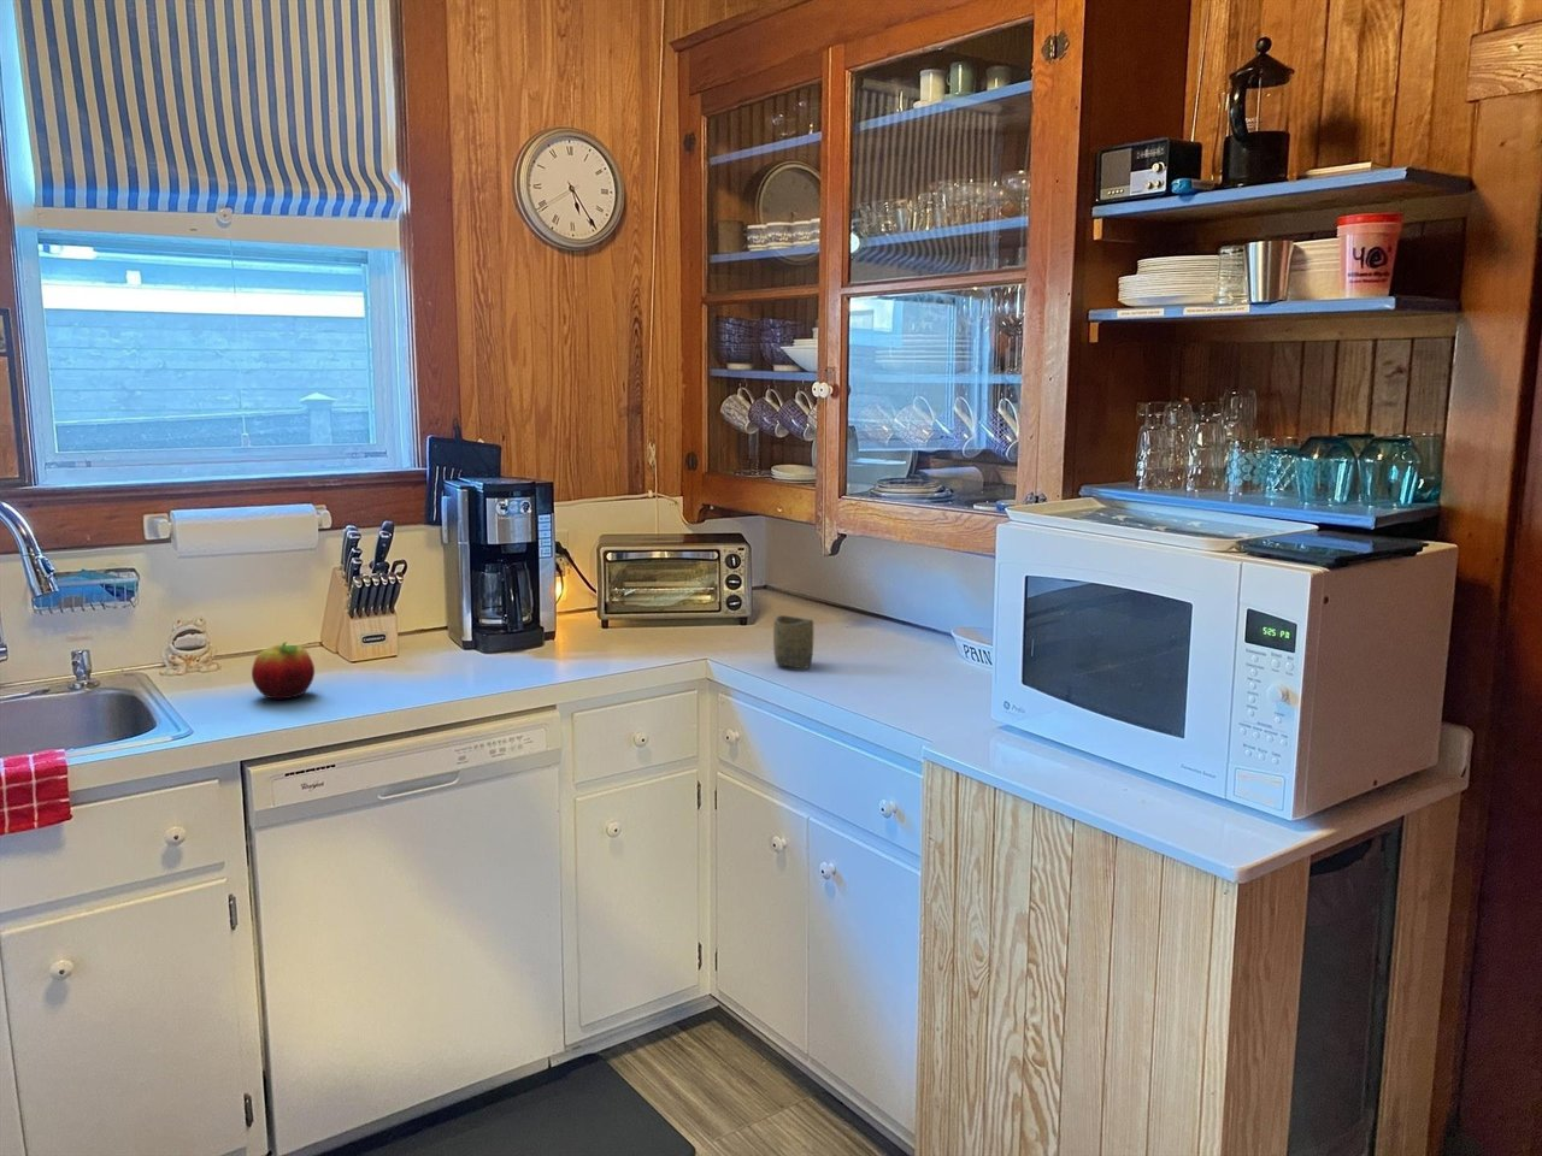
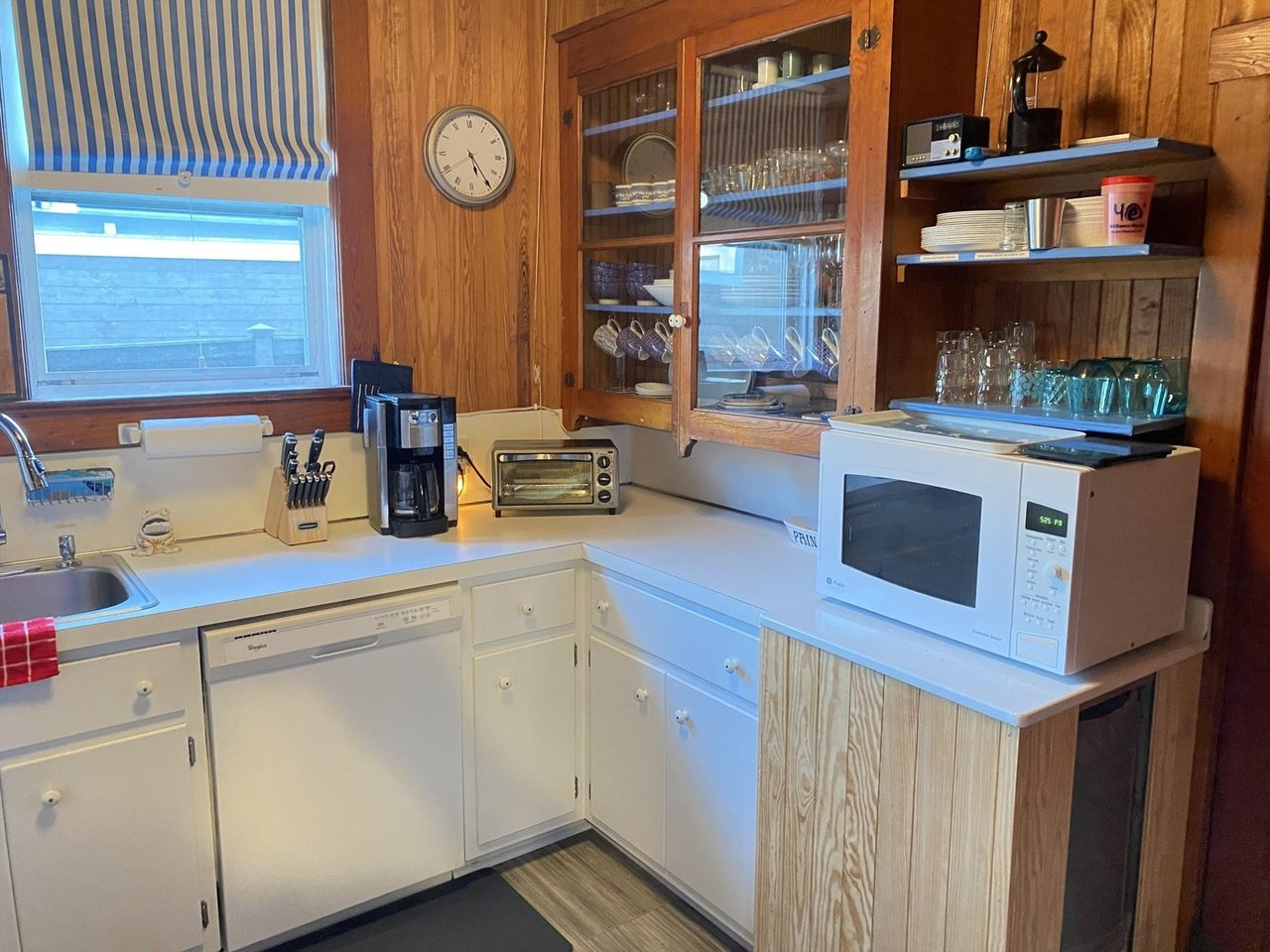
- cup (793, 642)
- fruit (283, 668)
